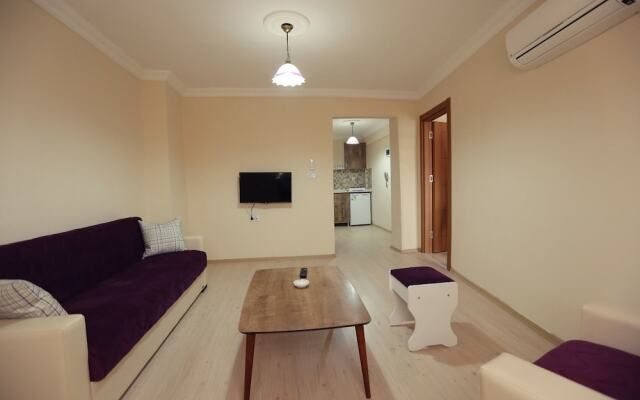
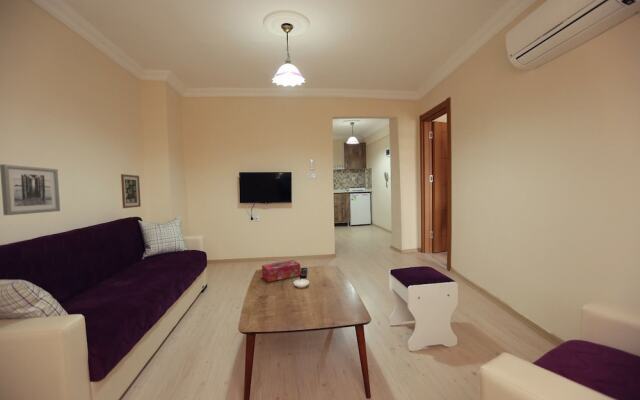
+ wall art (131, 191)
+ tissue box (281, 270)
+ wall art (33, 190)
